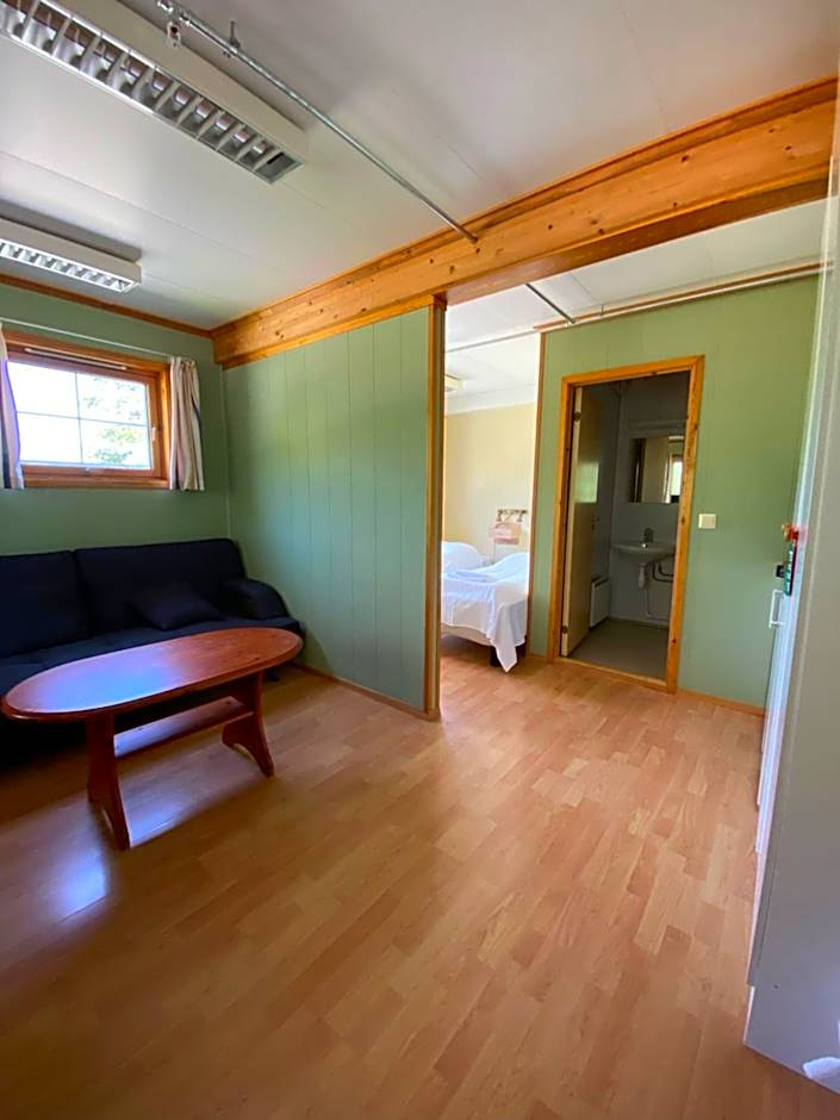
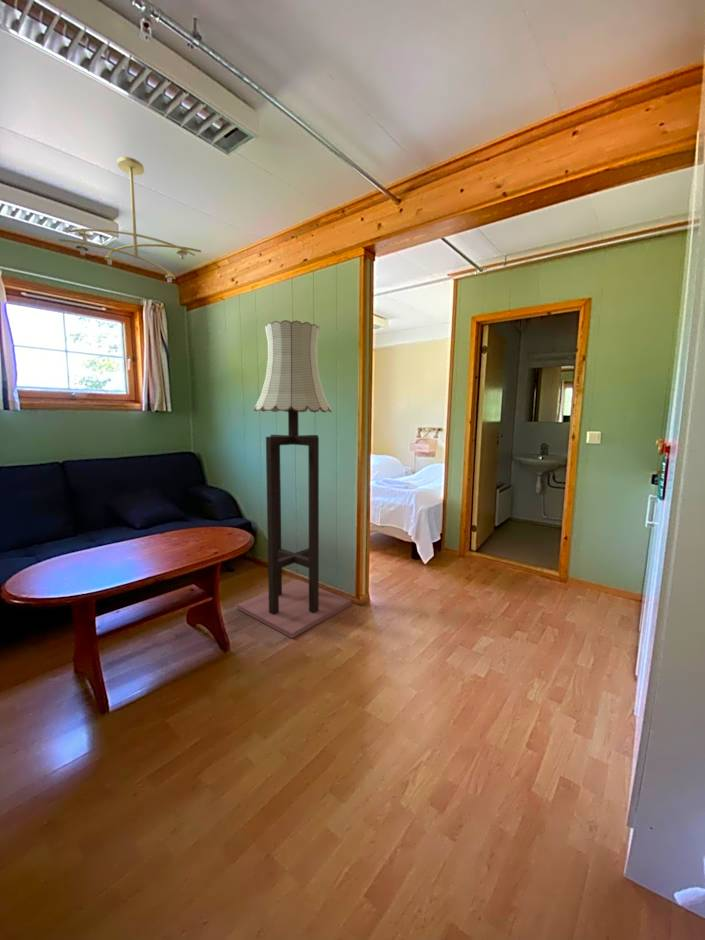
+ floor lamp (279, 473)
+ ceiling light fixture (133, 223)
